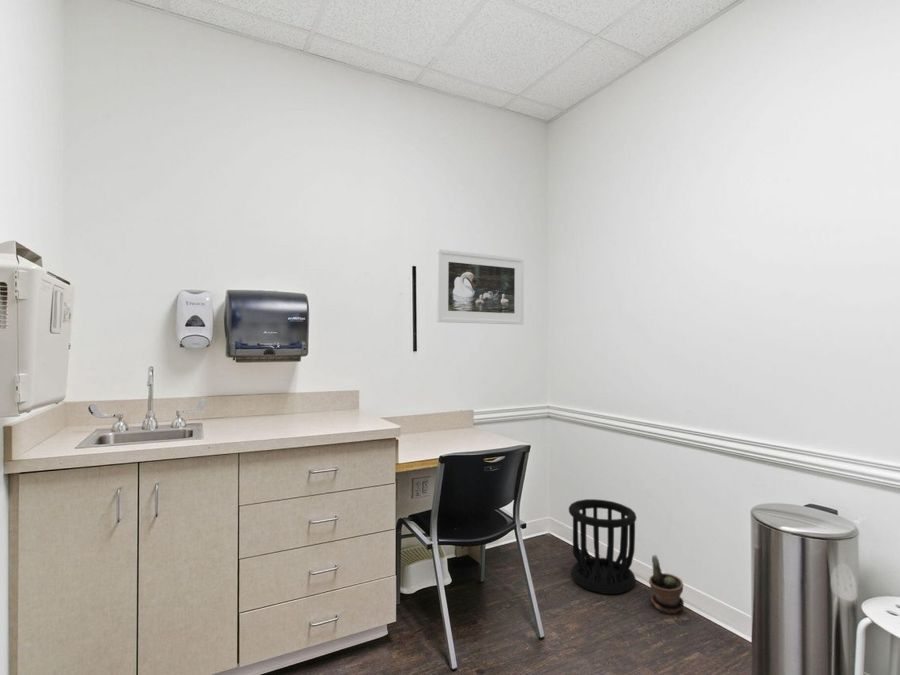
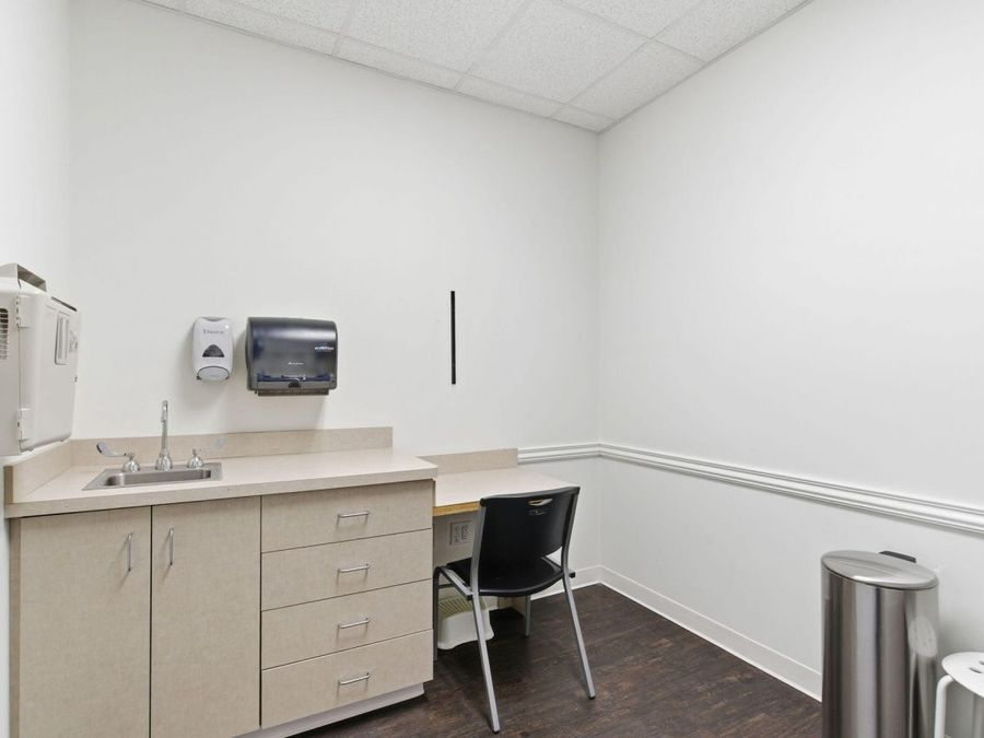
- wastebasket (598, 544)
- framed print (482, 288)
- potted plant (666, 582)
